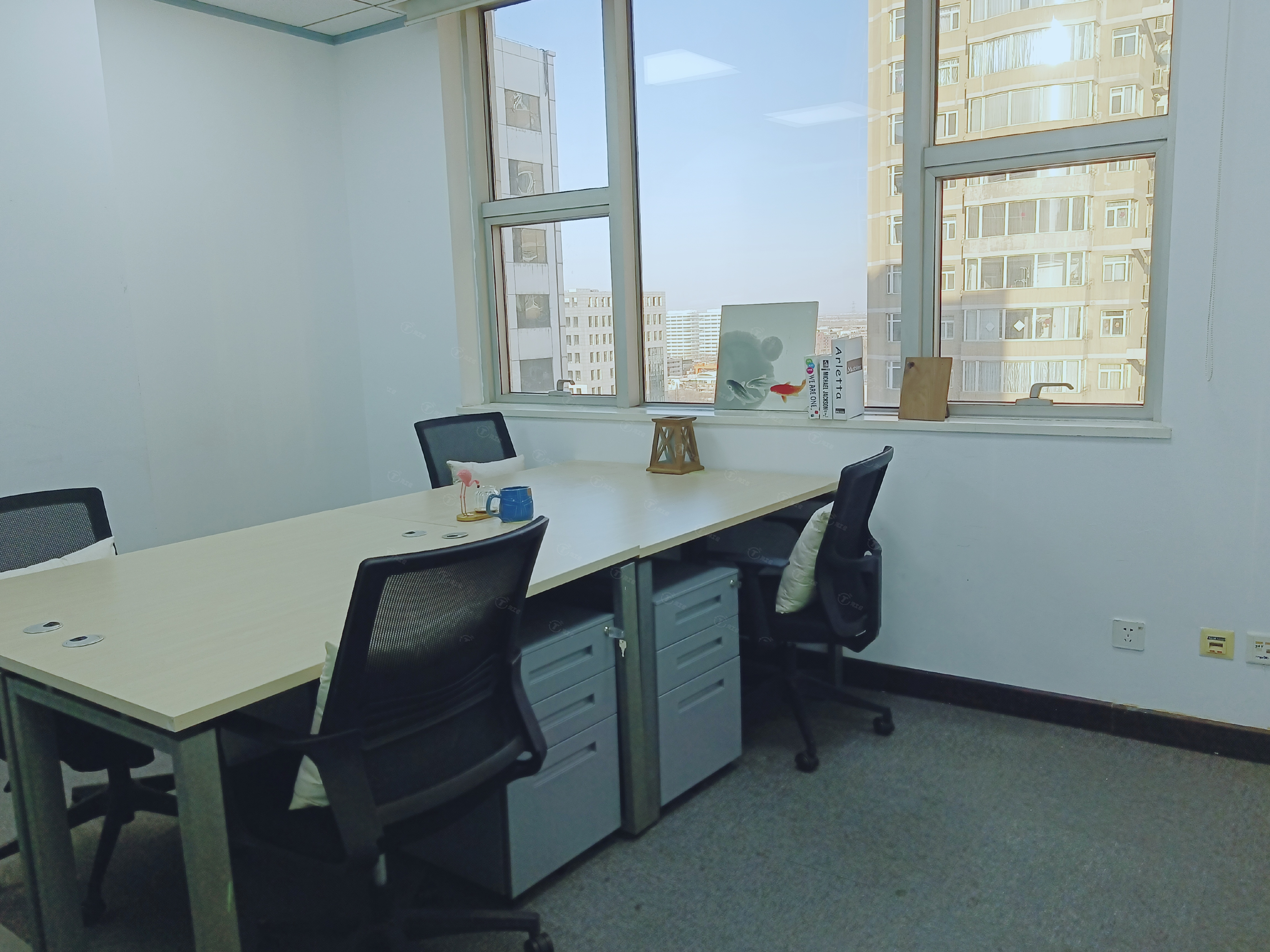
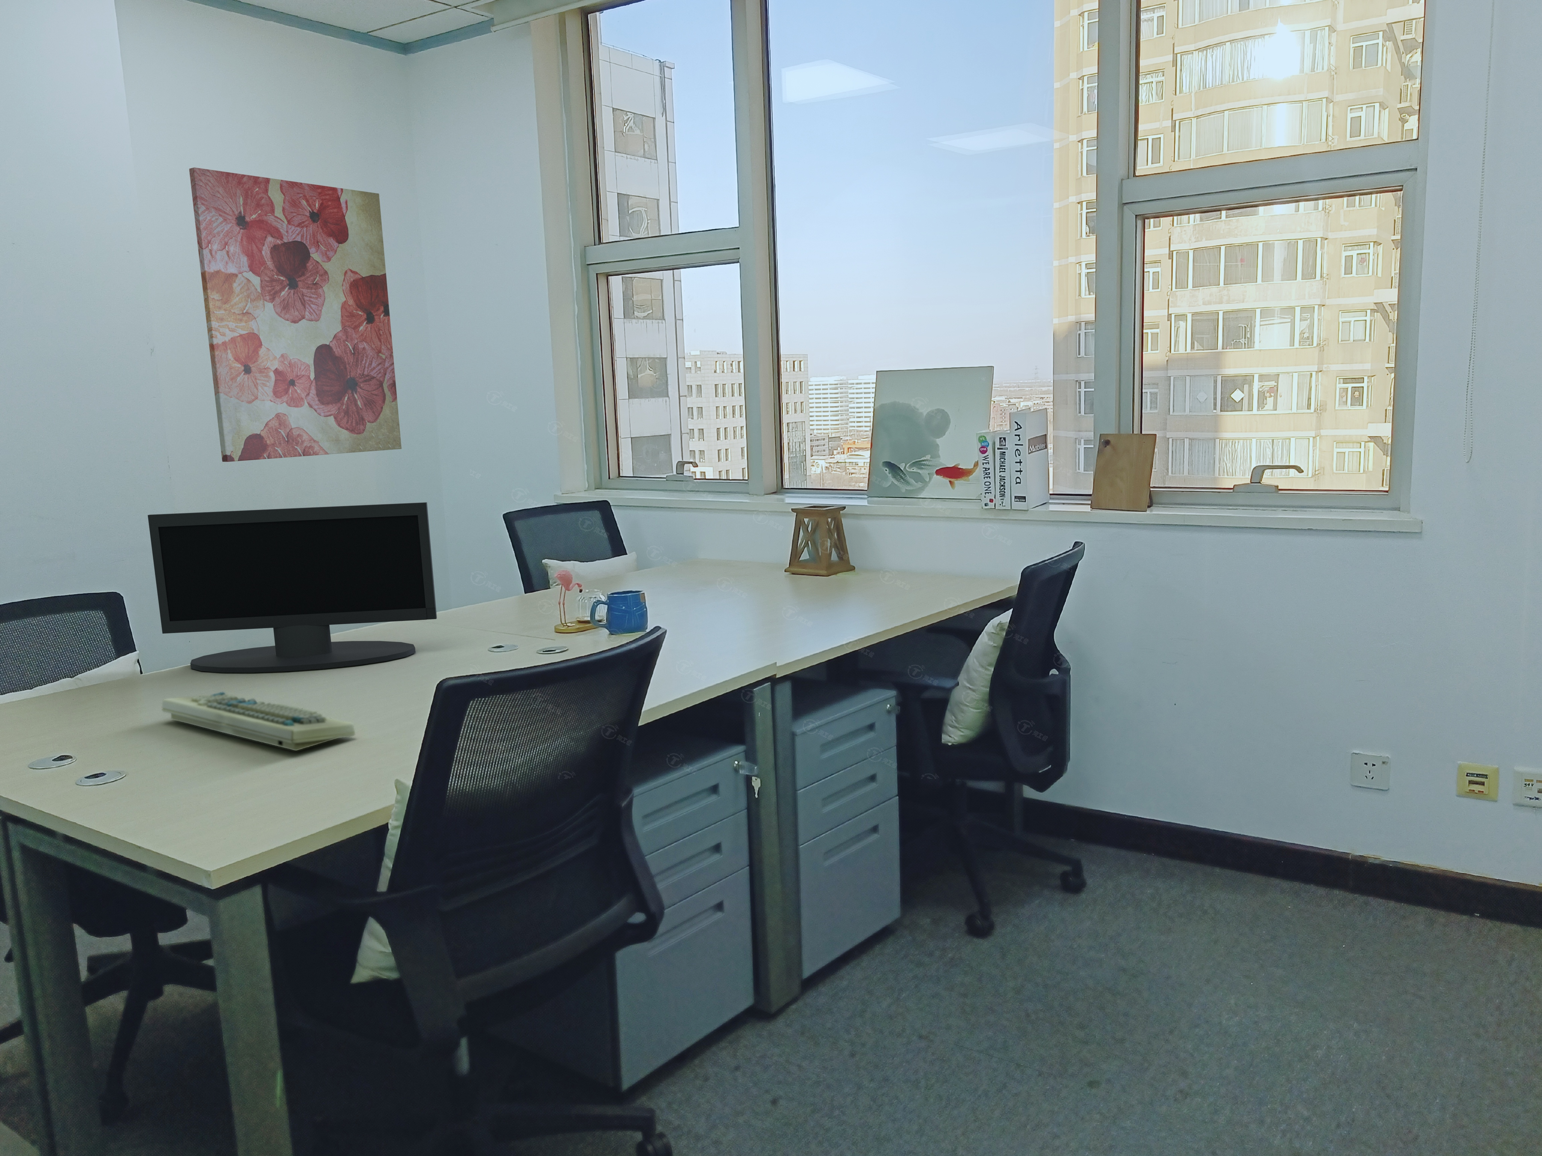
+ keyboard (255, 716)
+ monitor (296, 584)
+ wall art (305, 321)
